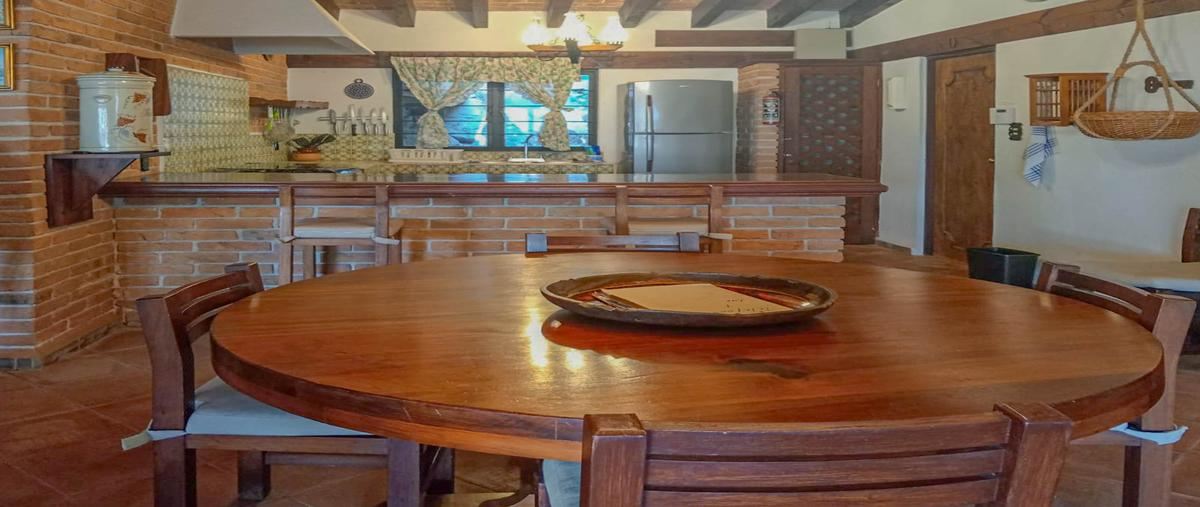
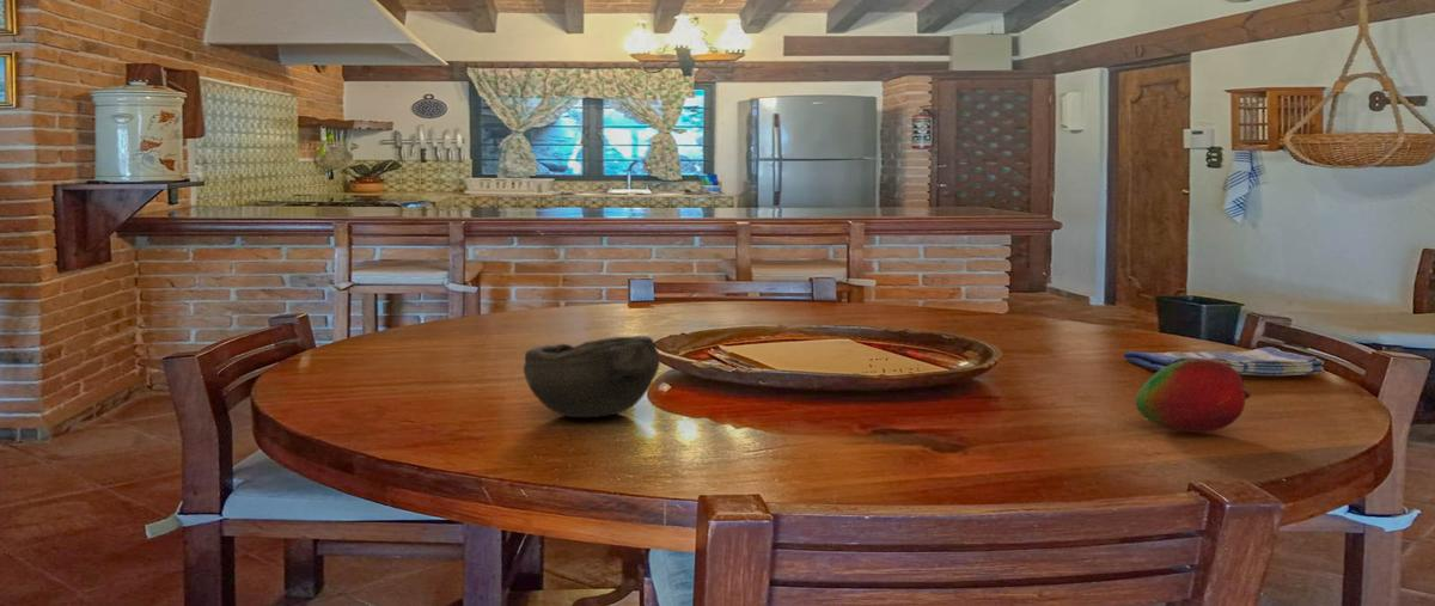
+ dish towel (1220, 360)
+ fruit (1191, 394)
+ bowl (593, 377)
